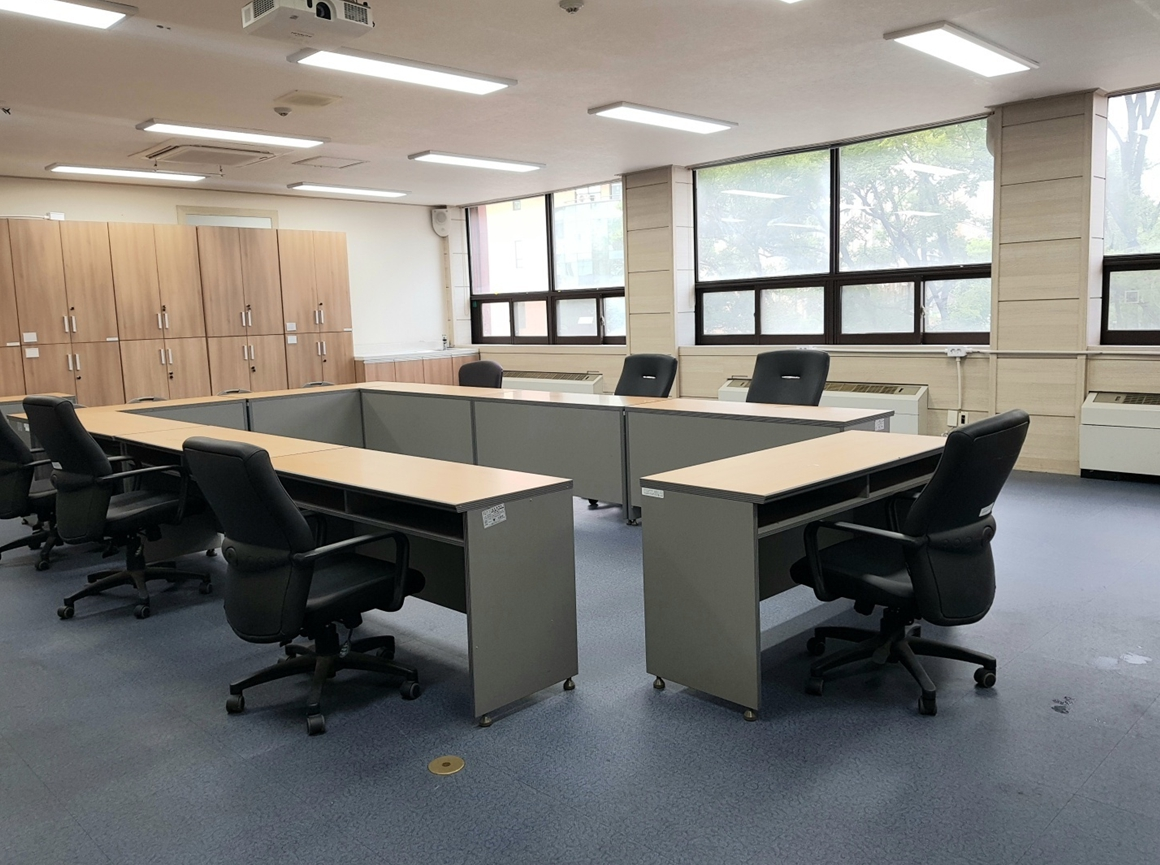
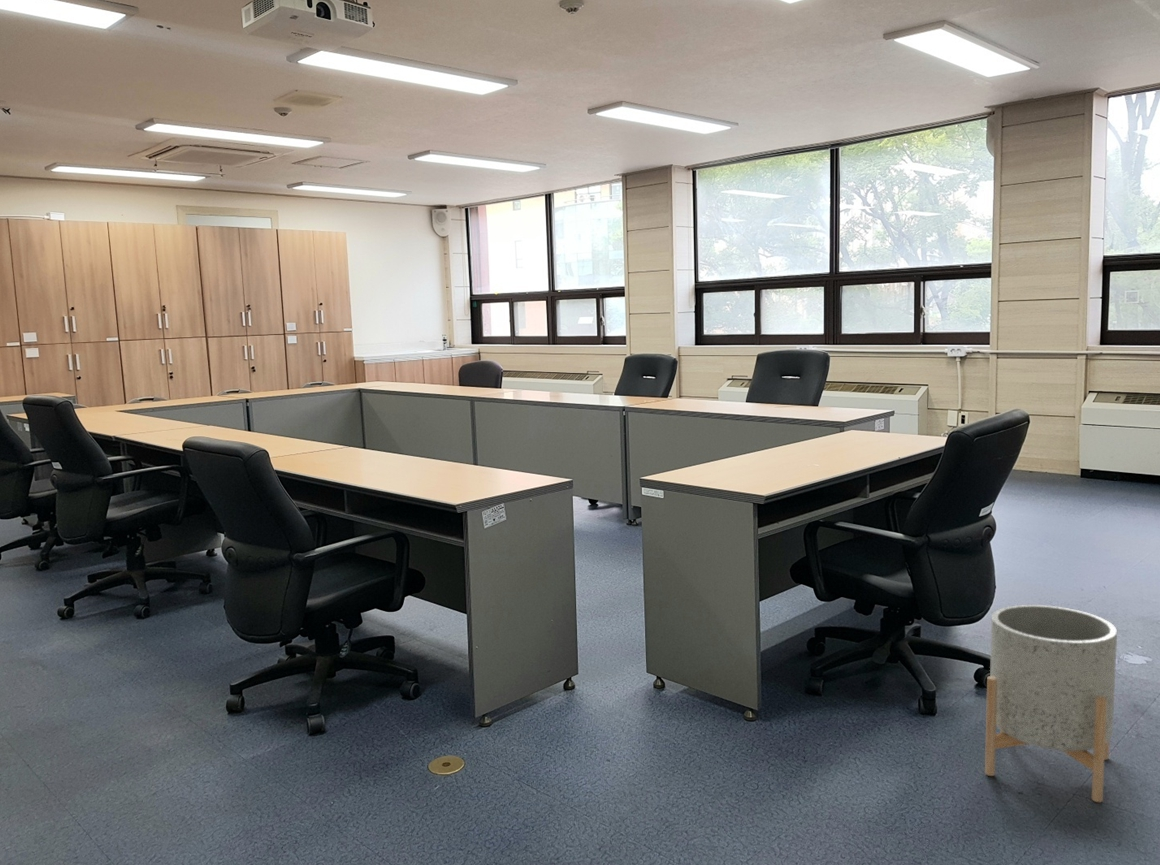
+ planter (1049, 694)
